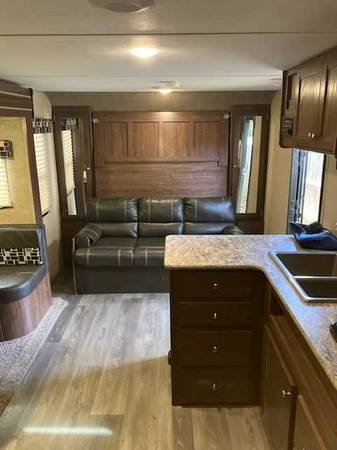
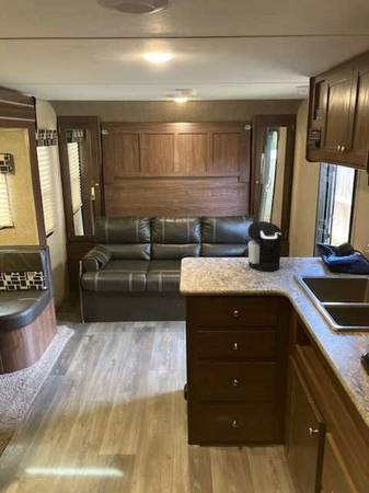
+ coffee maker (265, 244)
